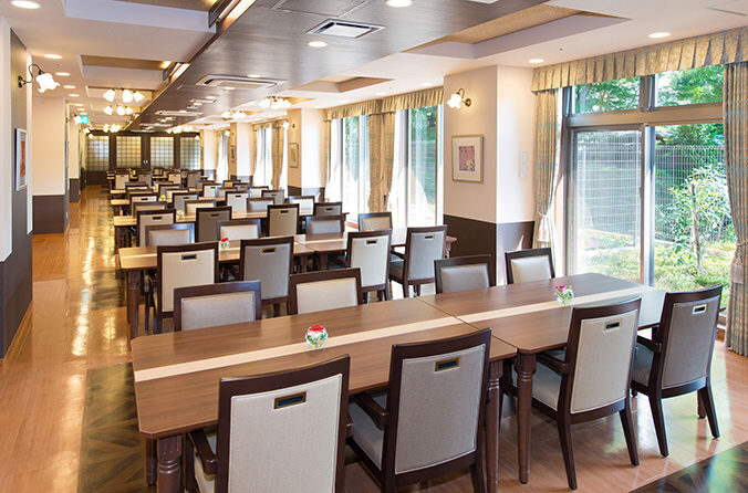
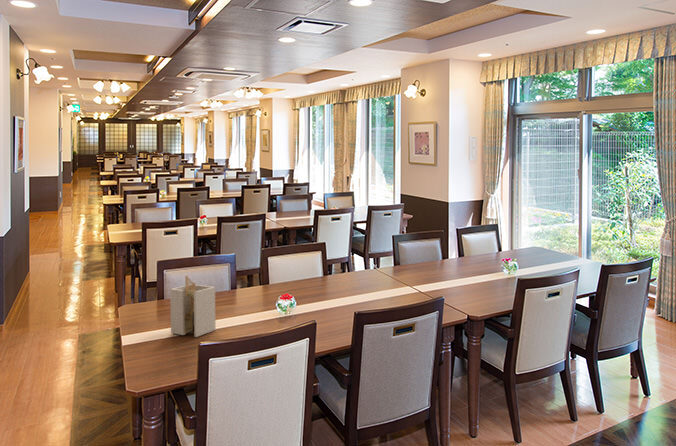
+ utensil holder (193, 302)
